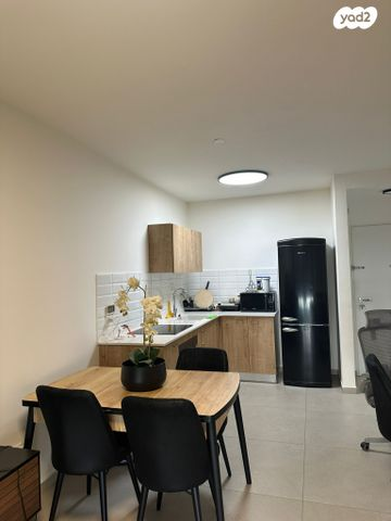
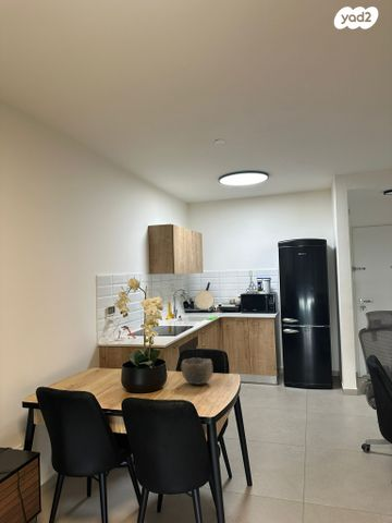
+ bowl (197, 372)
